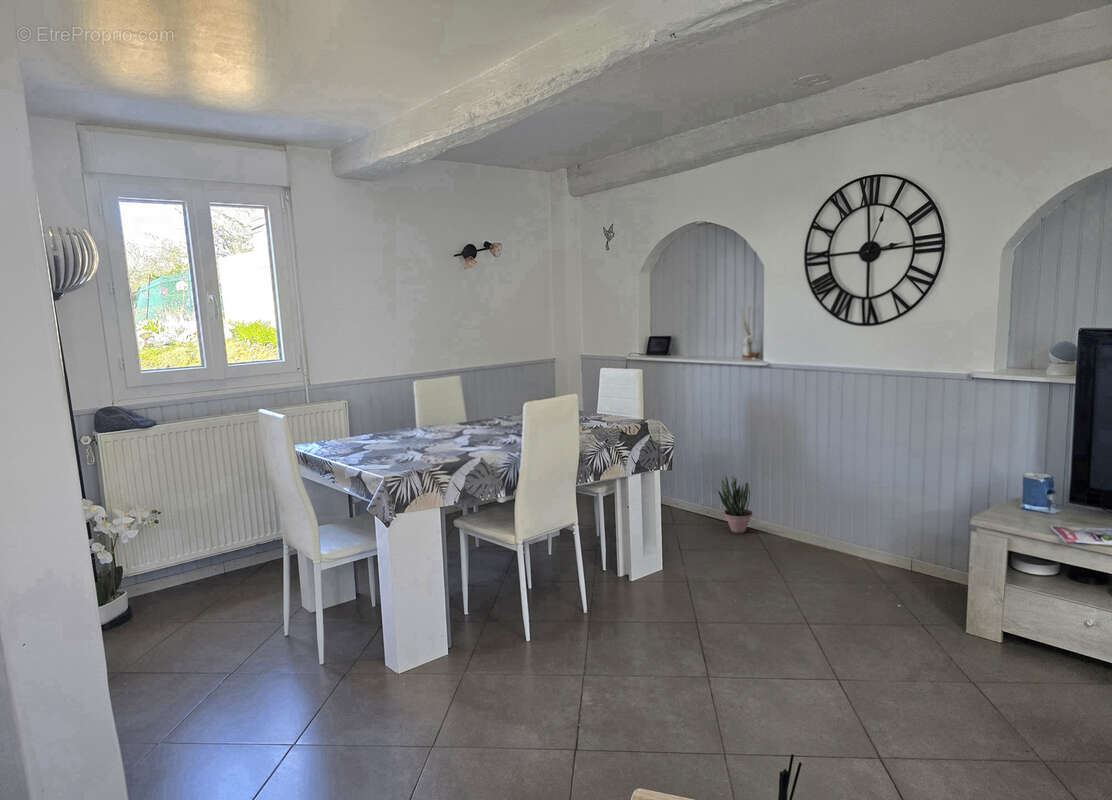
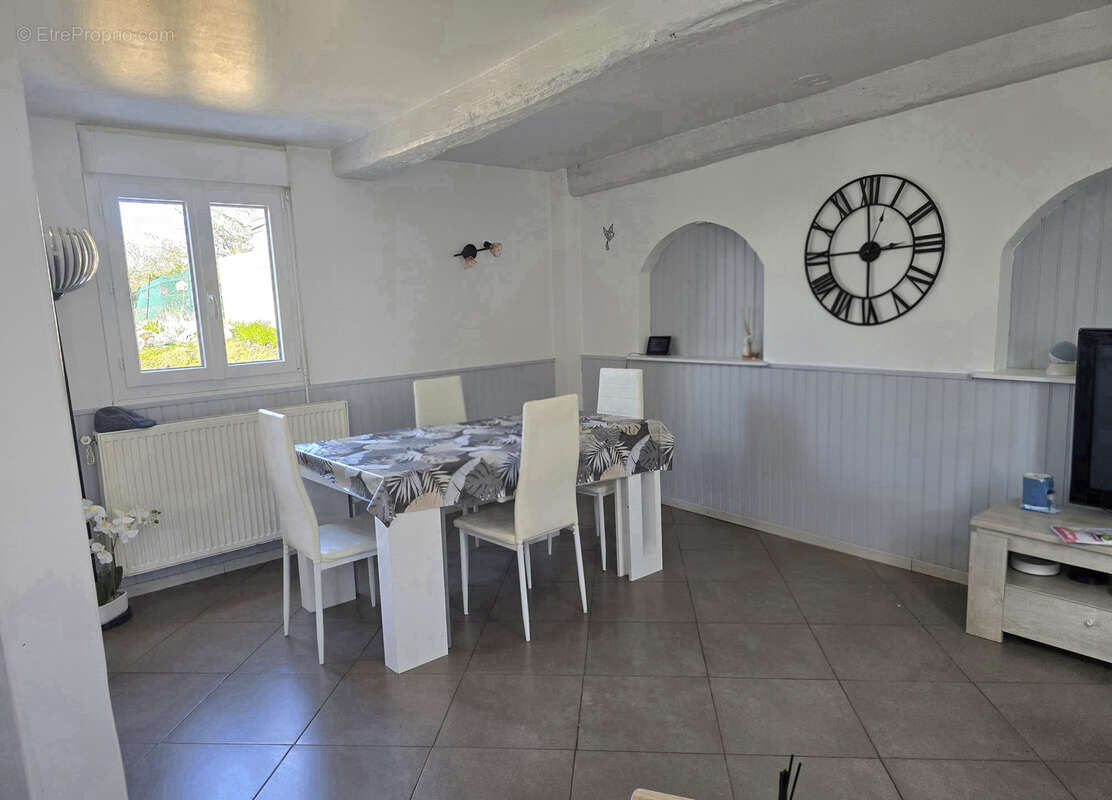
- potted plant (734, 503)
